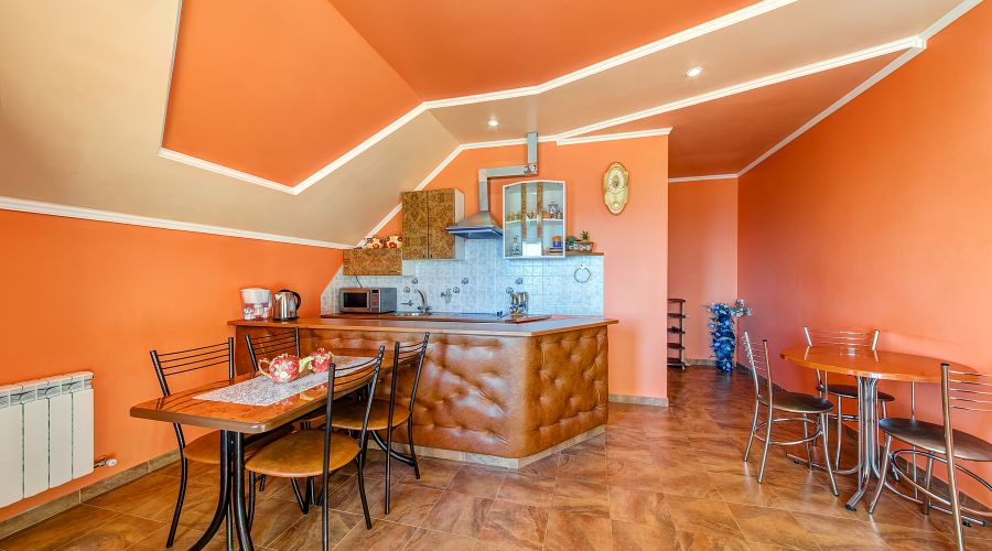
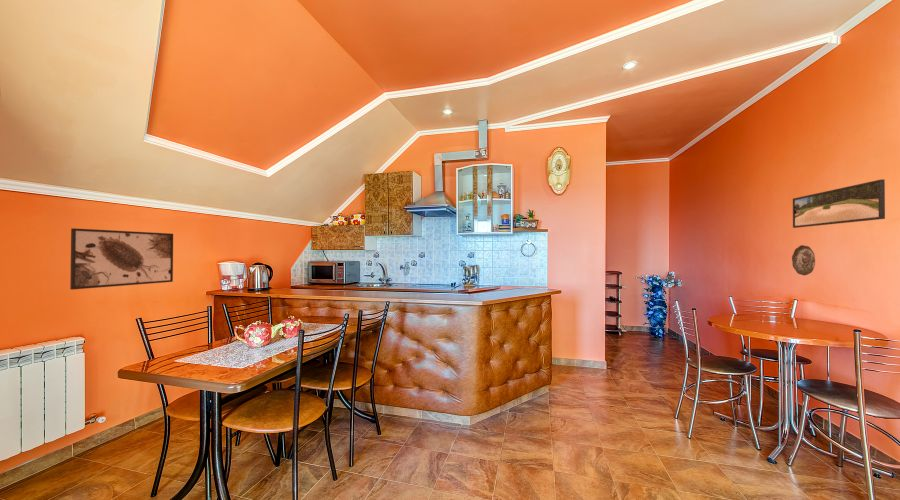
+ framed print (831, 207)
+ decorative plate (804, 260)
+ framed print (127, 258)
